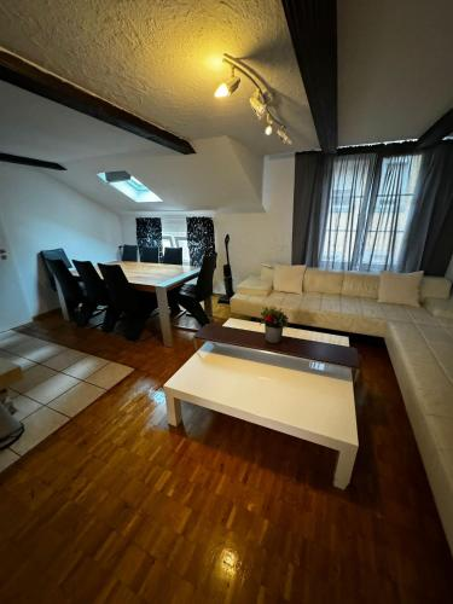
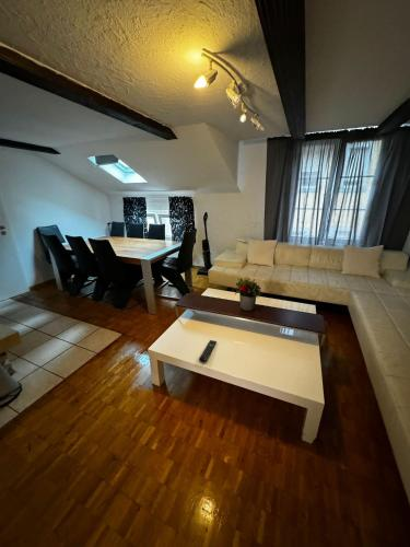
+ remote control (208, 350)
